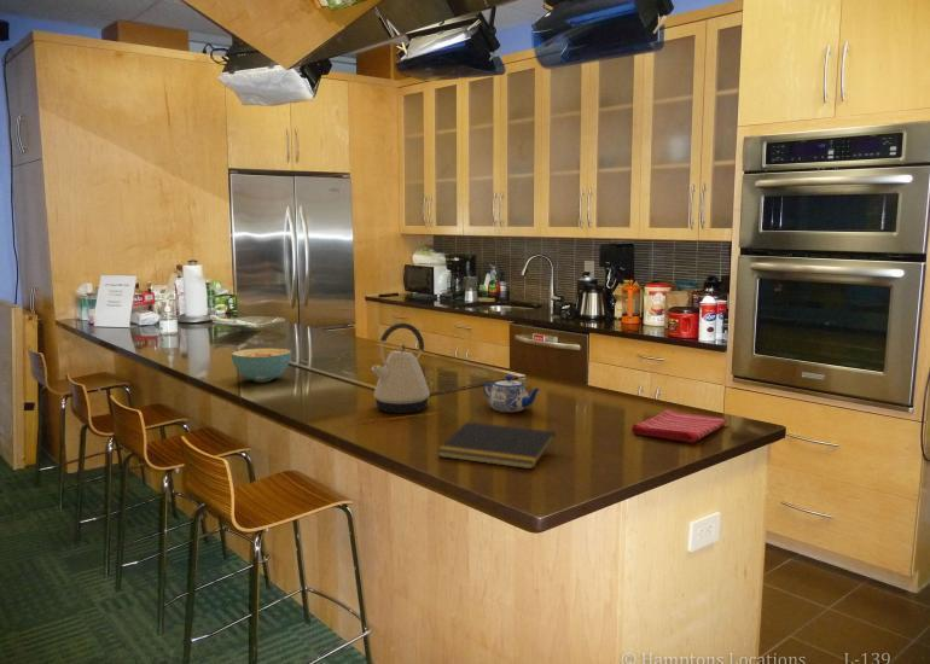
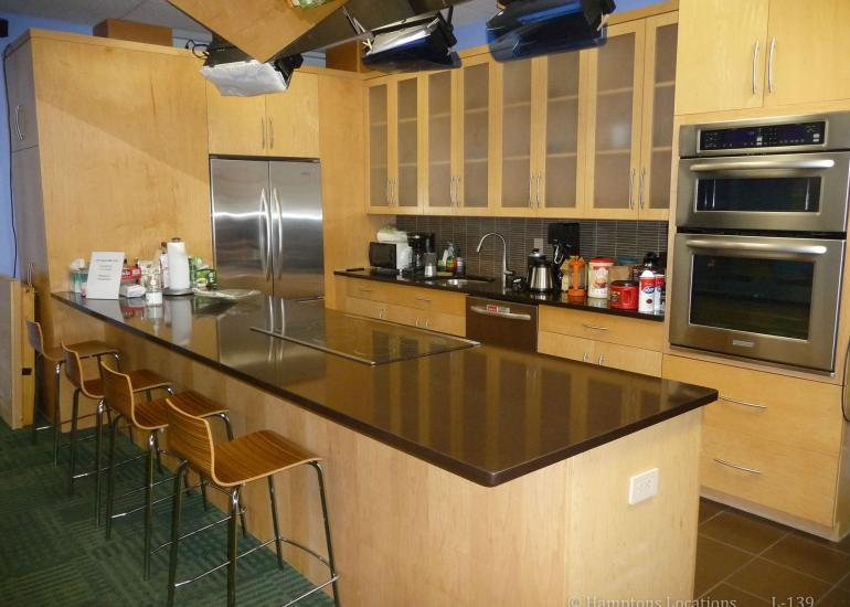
- kettle (400, 366)
- dish towel (679, 424)
- notepad (496, 443)
- teapot (511, 392)
- cereal bowl (262, 366)
